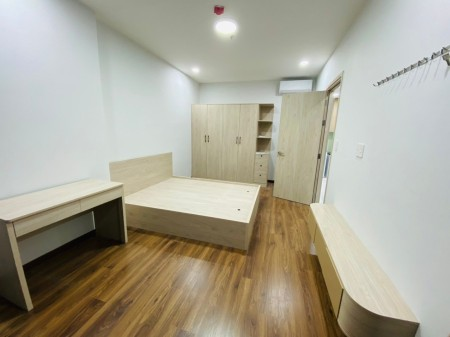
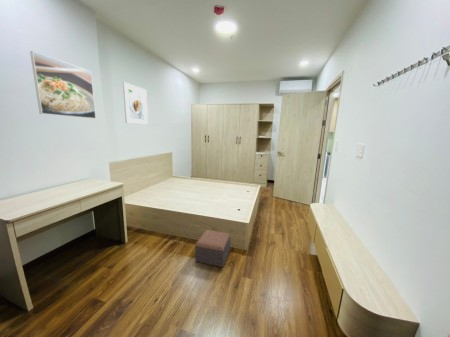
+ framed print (136, 105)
+ footstool (213, 246)
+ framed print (68, 90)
